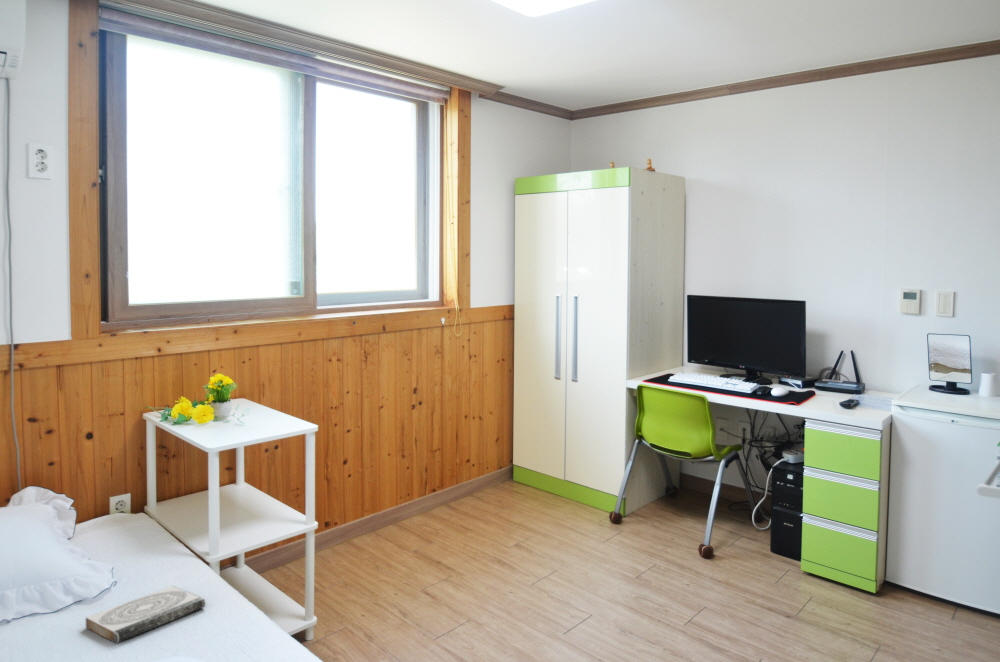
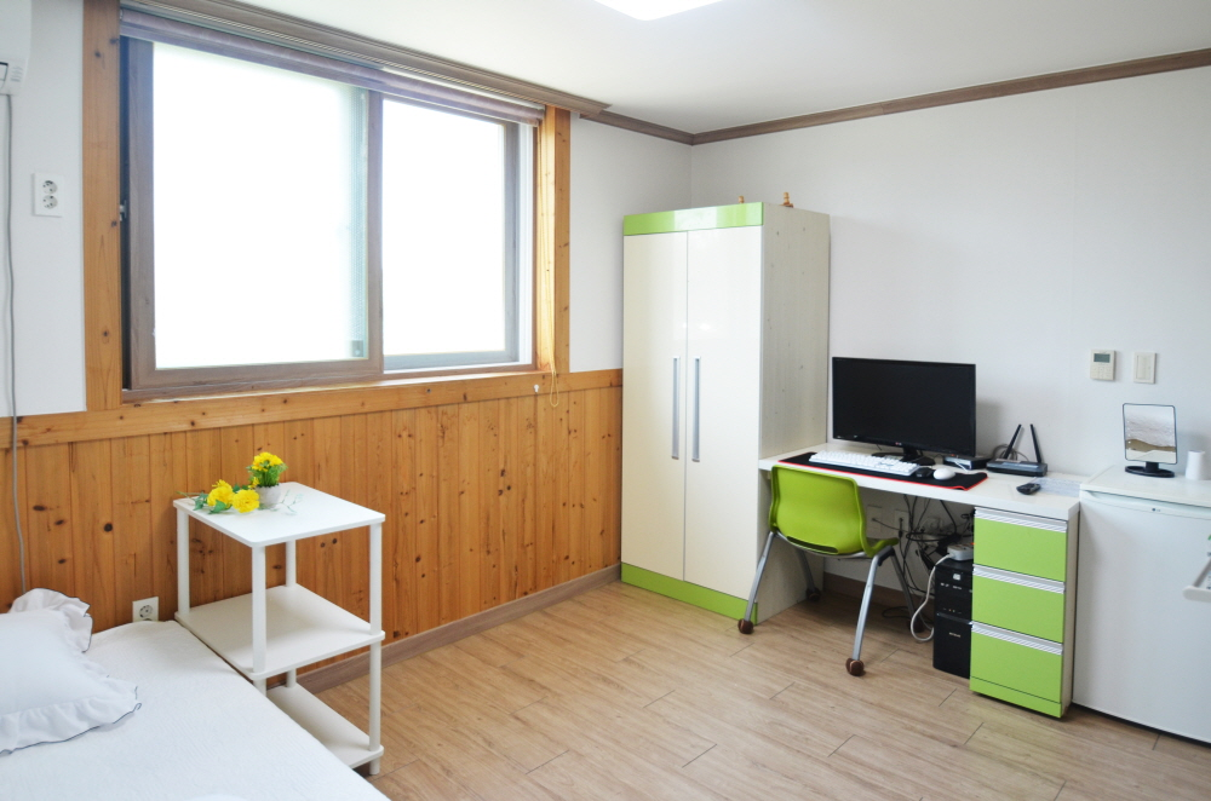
- book (147, 612)
